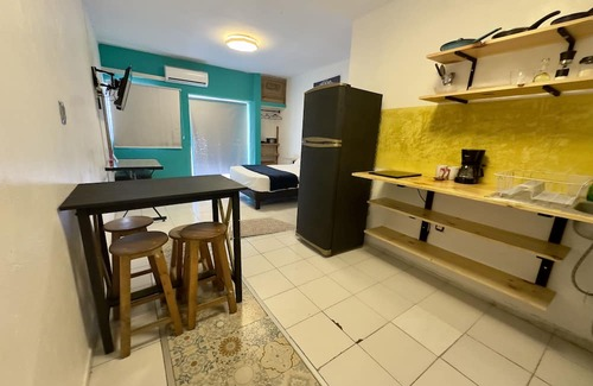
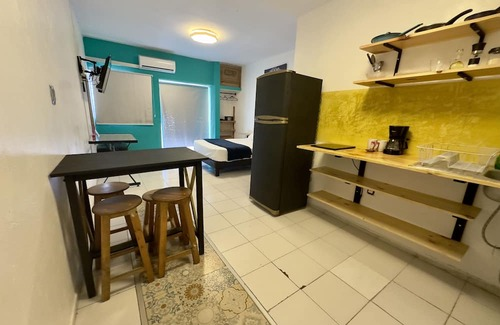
- rug (259, 226)
